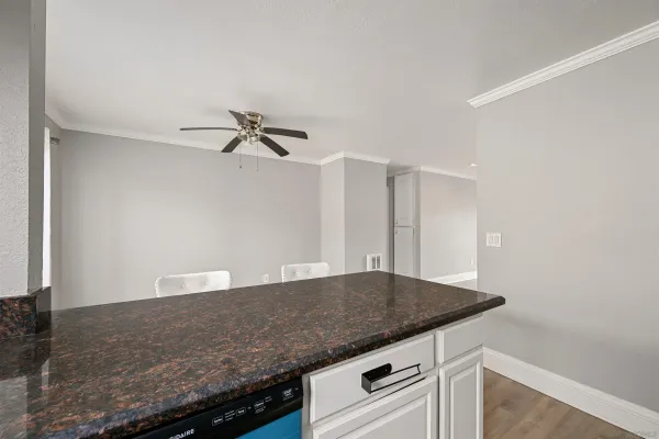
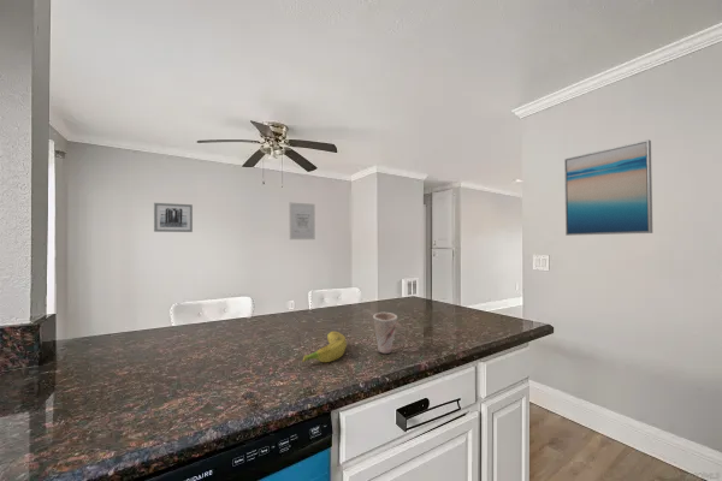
+ cup (385, 333)
+ wall art (302, 221)
+ wall art (173, 218)
+ banana (325, 346)
+ wall art (604, 192)
